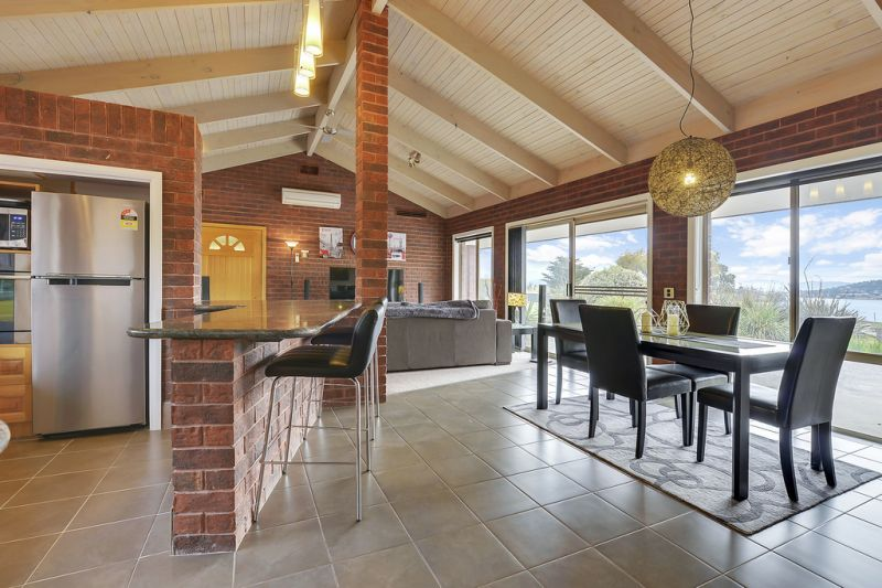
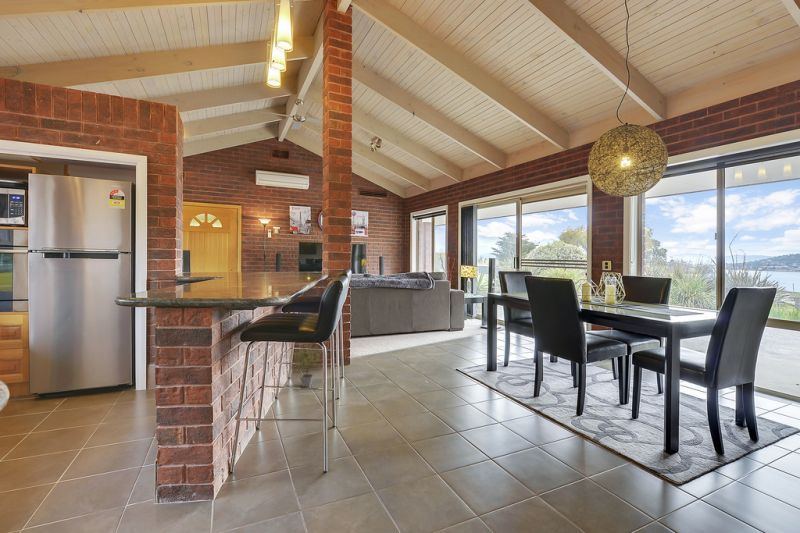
+ potted plant (305, 363)
